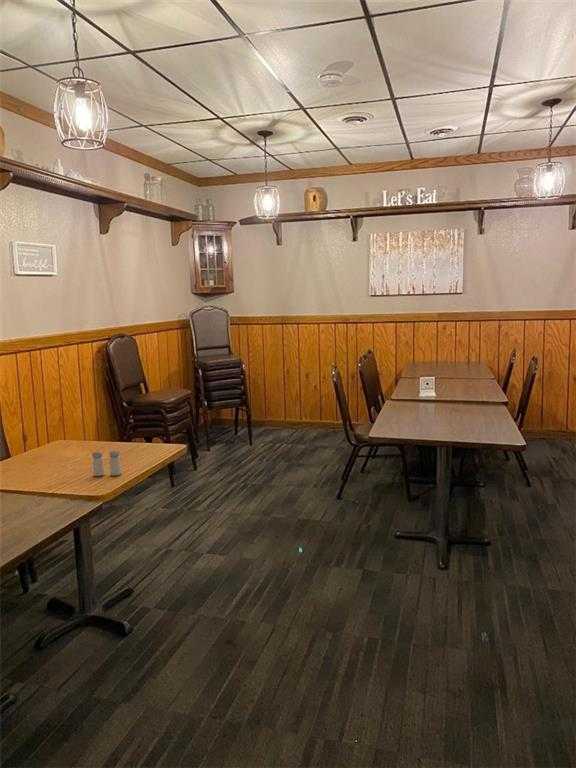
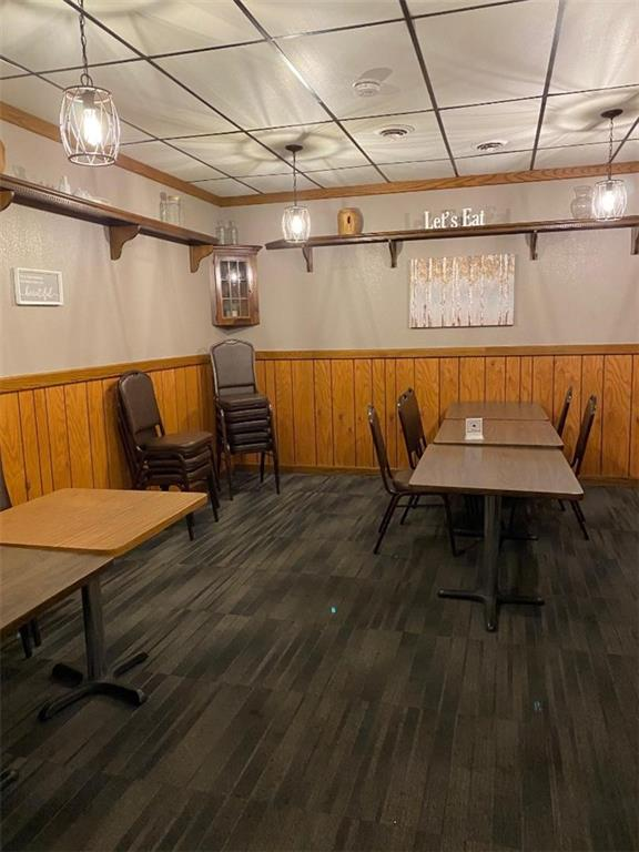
- salt and pepper shaker (110, 462)
